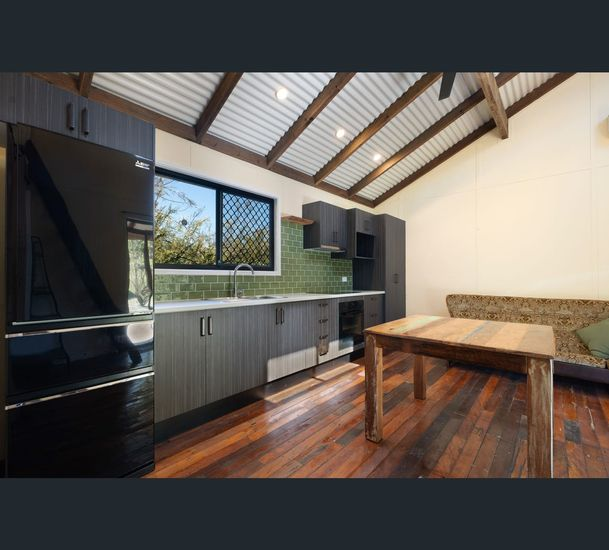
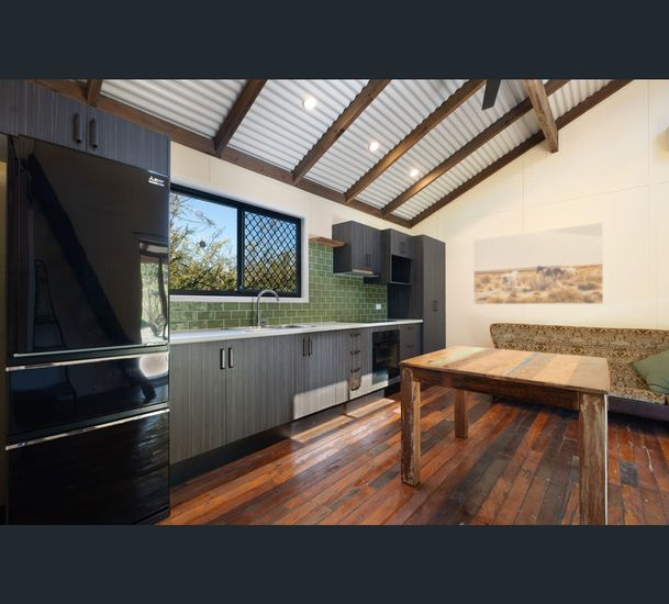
+ wall art (531, 268)
